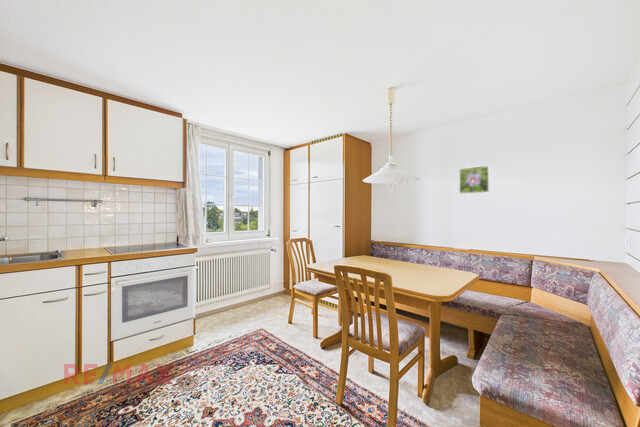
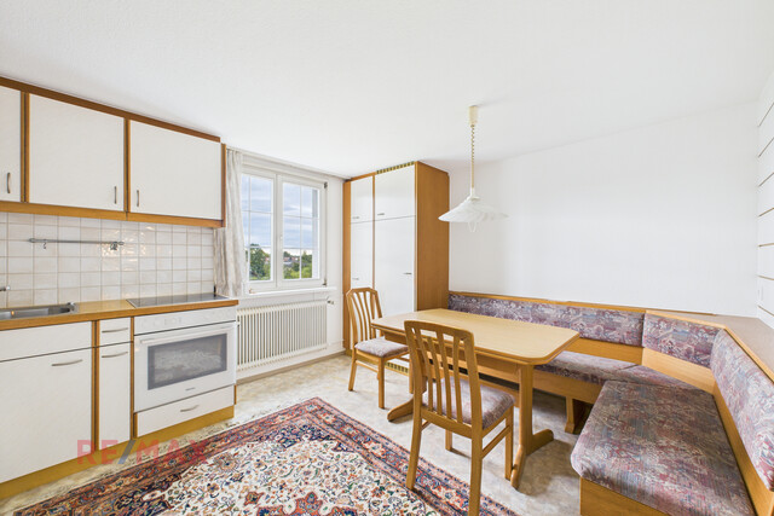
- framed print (473, 180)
